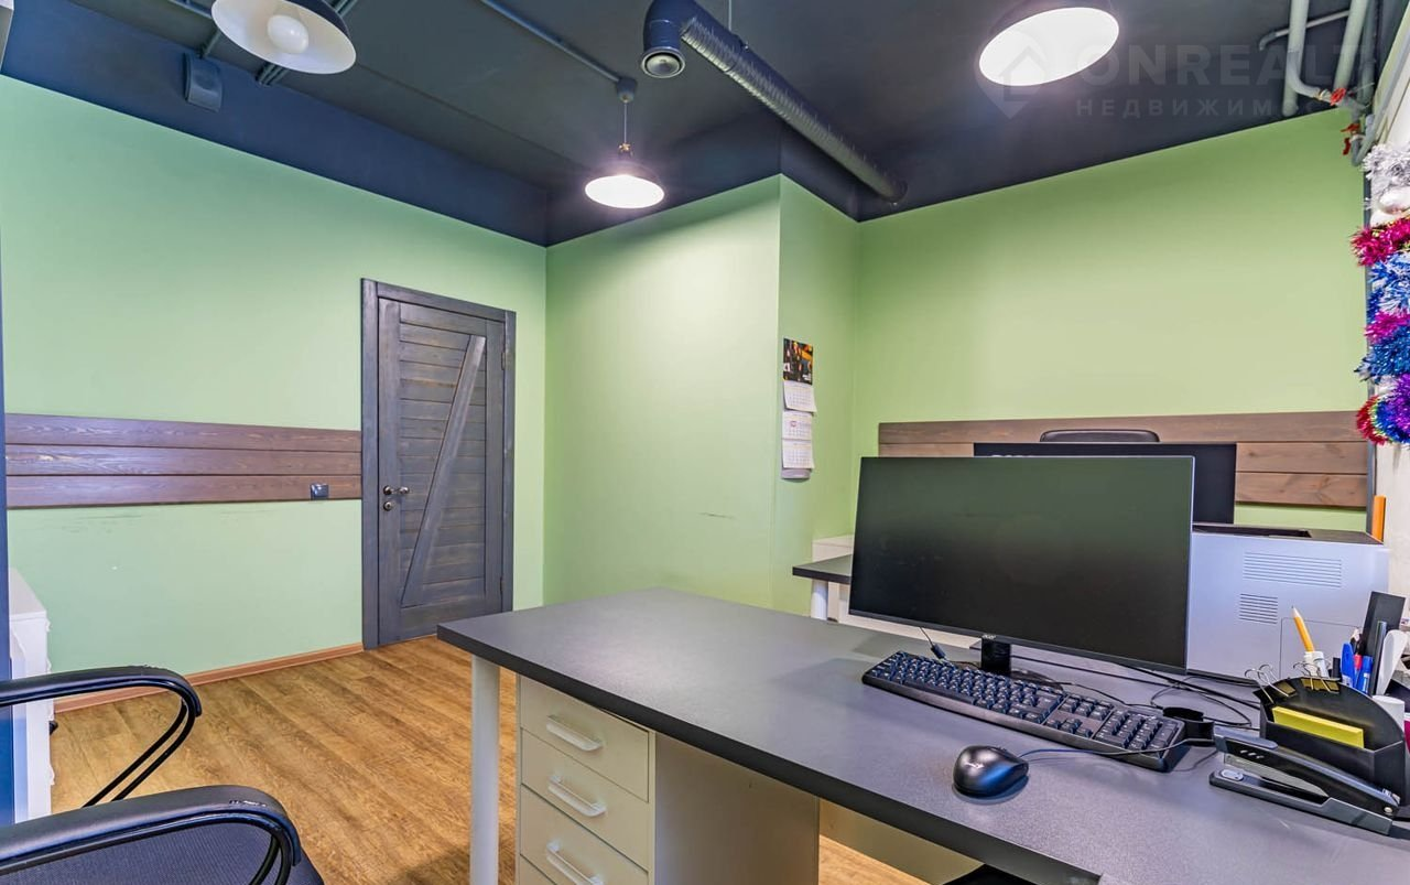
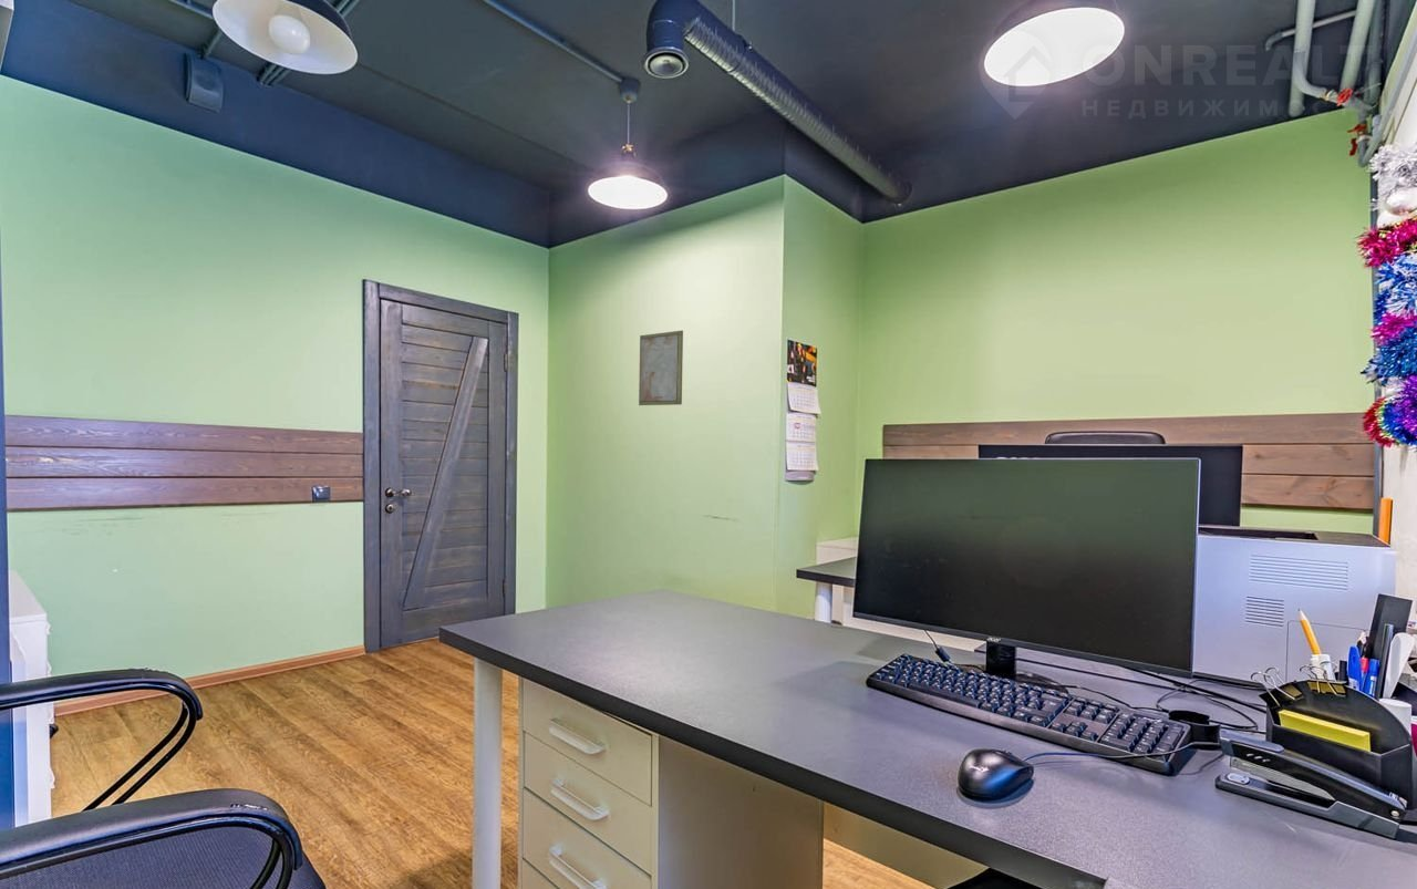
+ wall art (659, 369)
